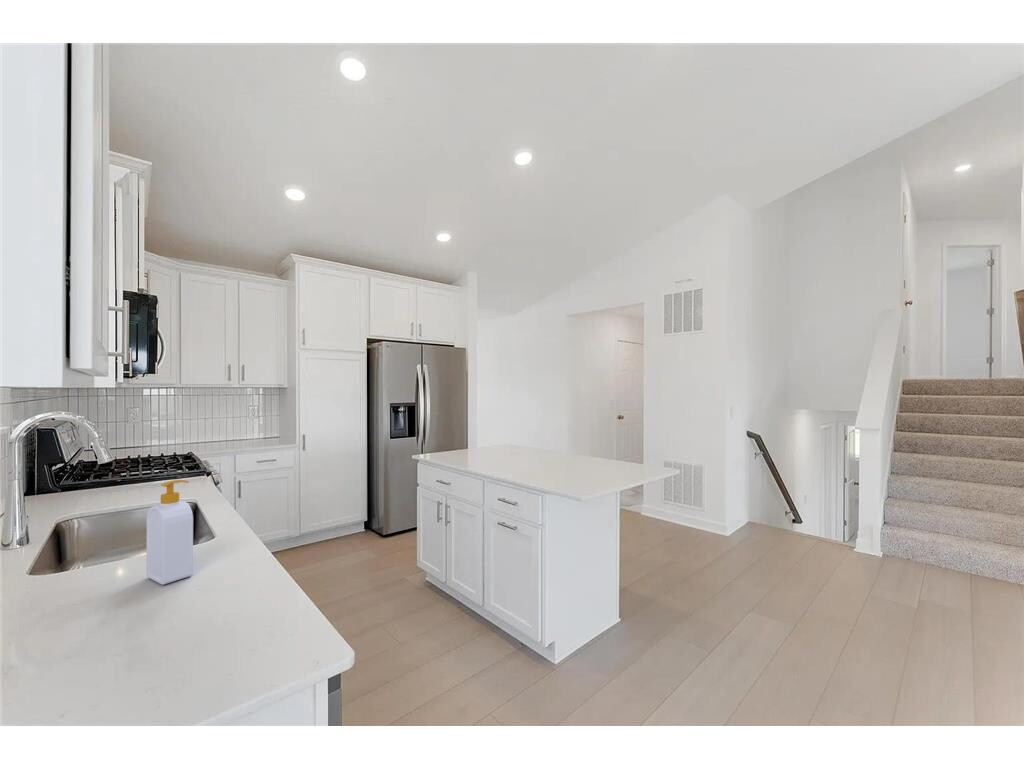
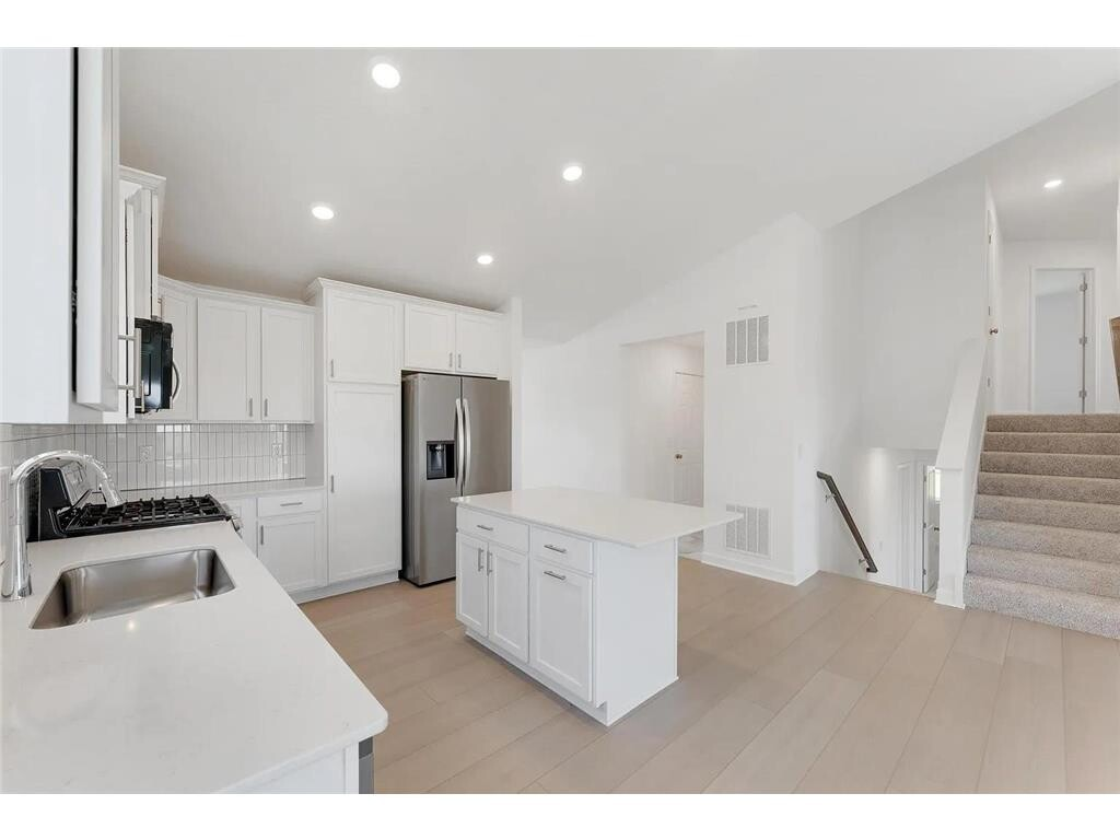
- soap bottle (171, 528)
